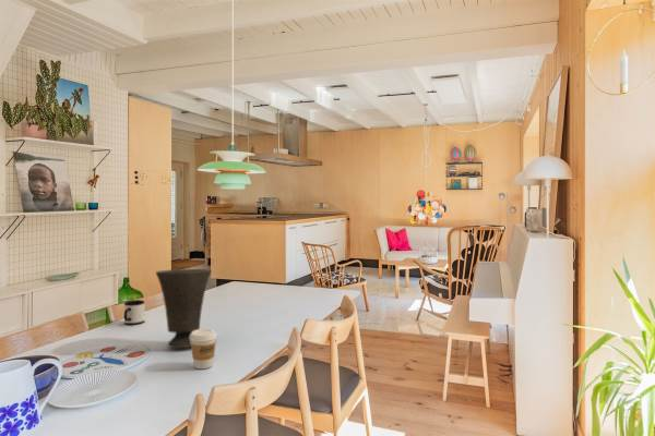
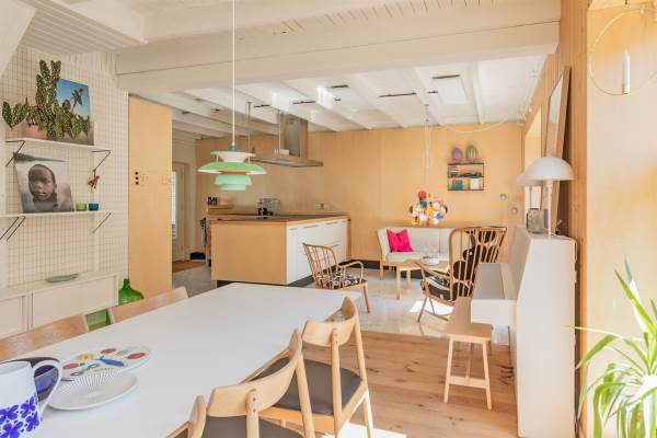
- vase (184, 306)
- coffee cup (203, 348)
- mug (132, 313)
